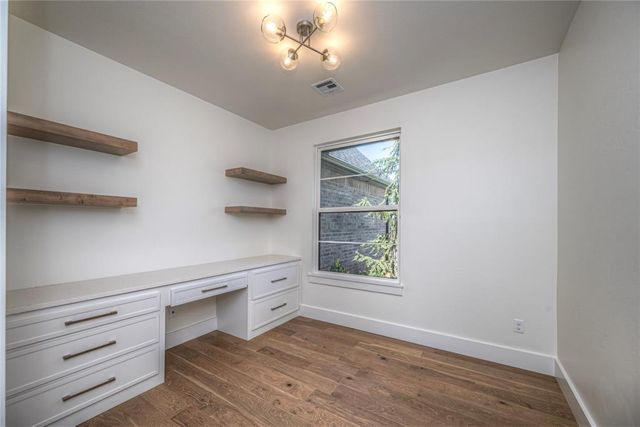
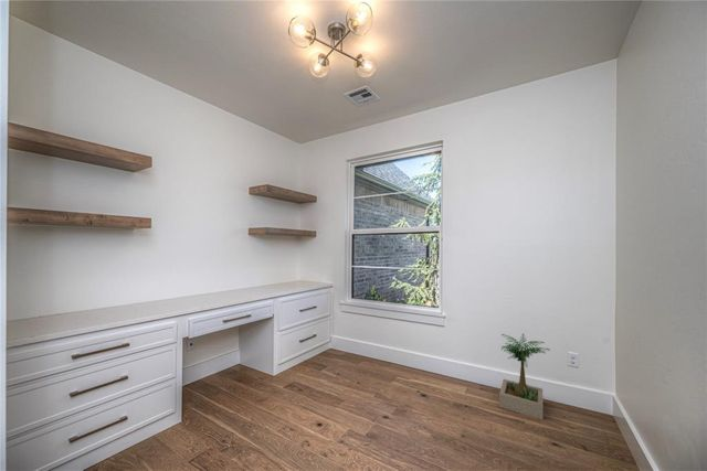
+ potted plant (524, 372)
